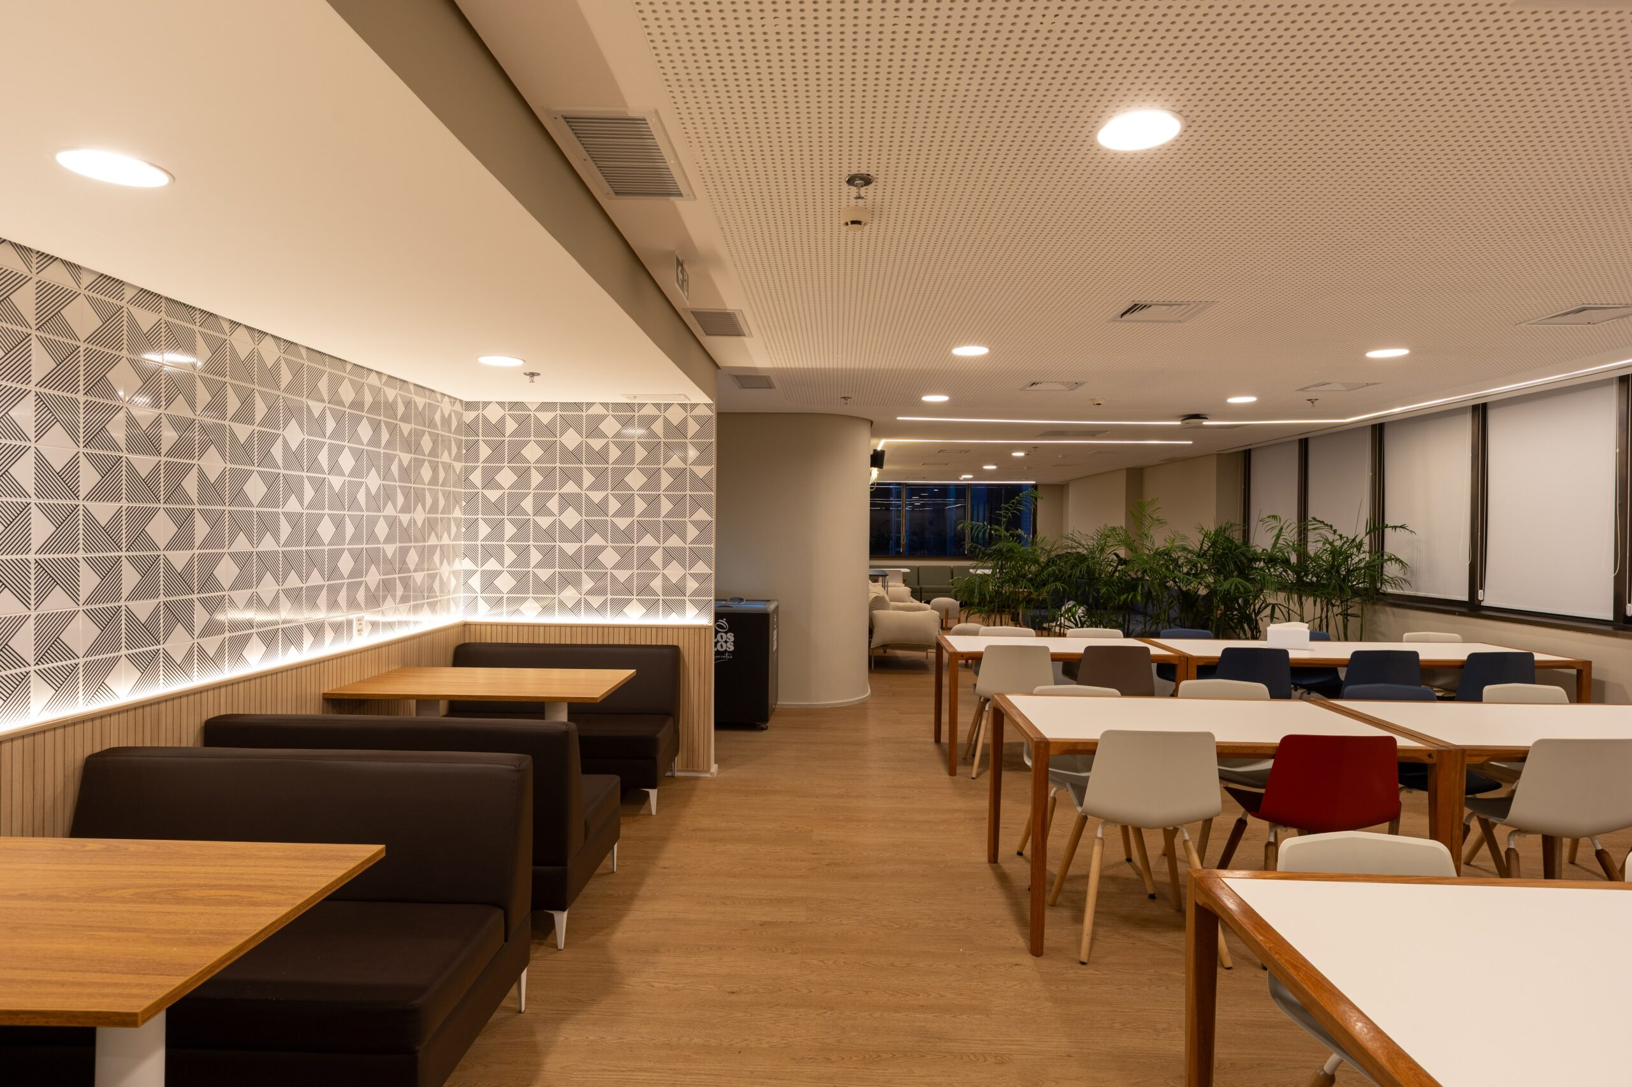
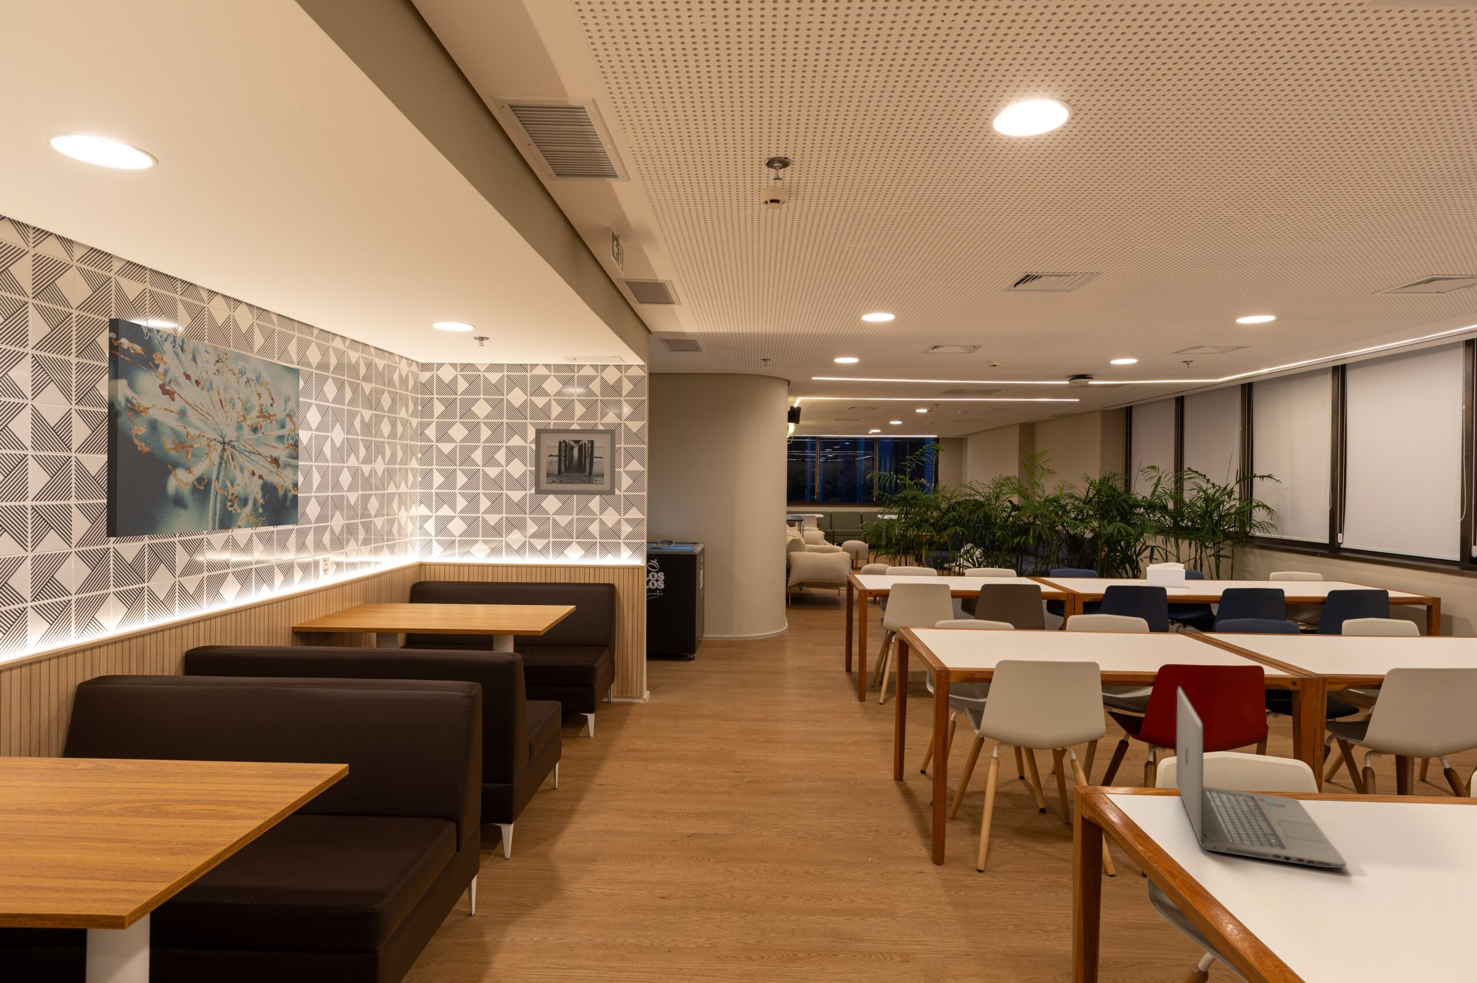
+ wall art (220, 439)
+ wall art (575, 462)
+ laptop (1251, 792)
